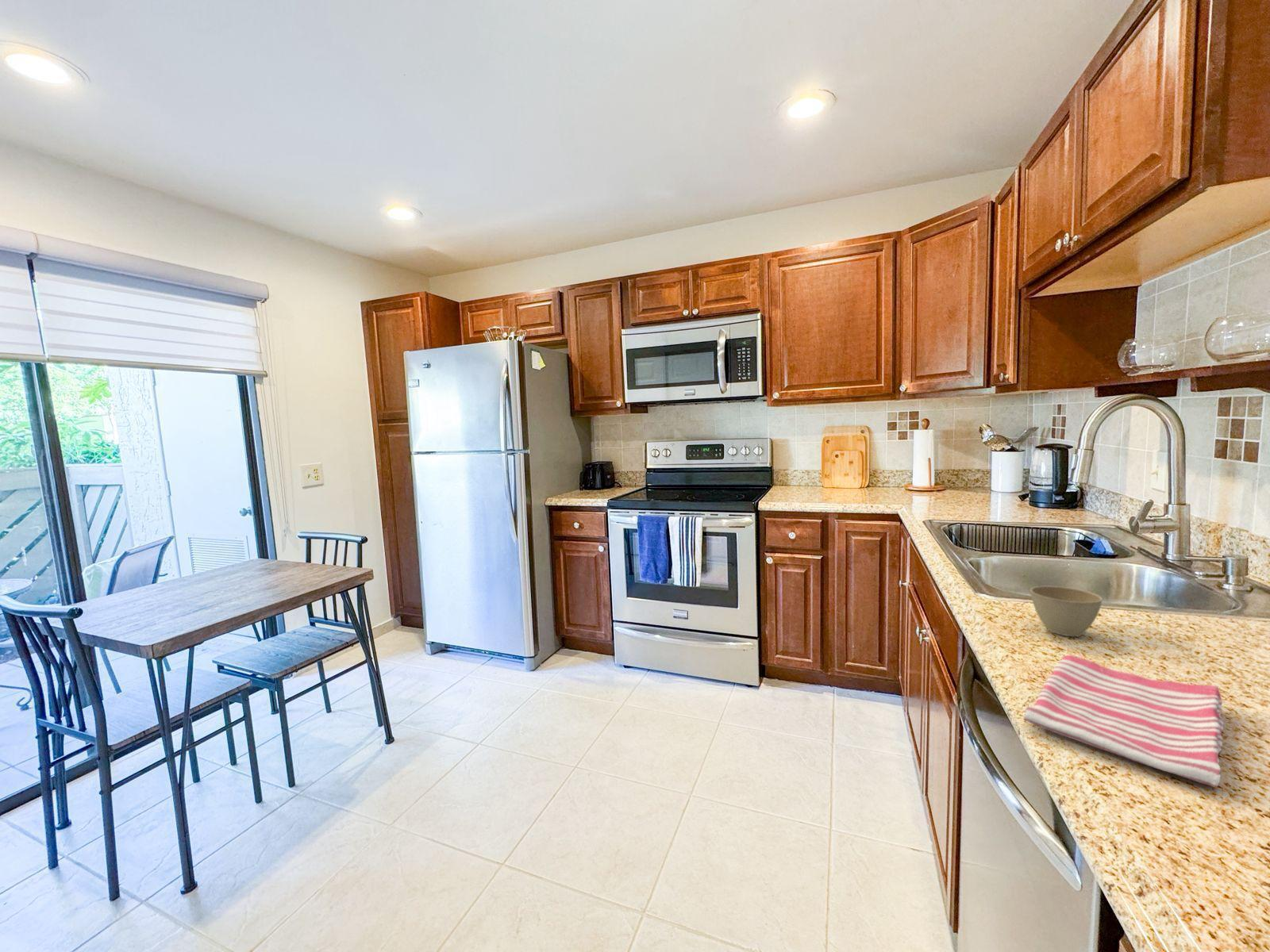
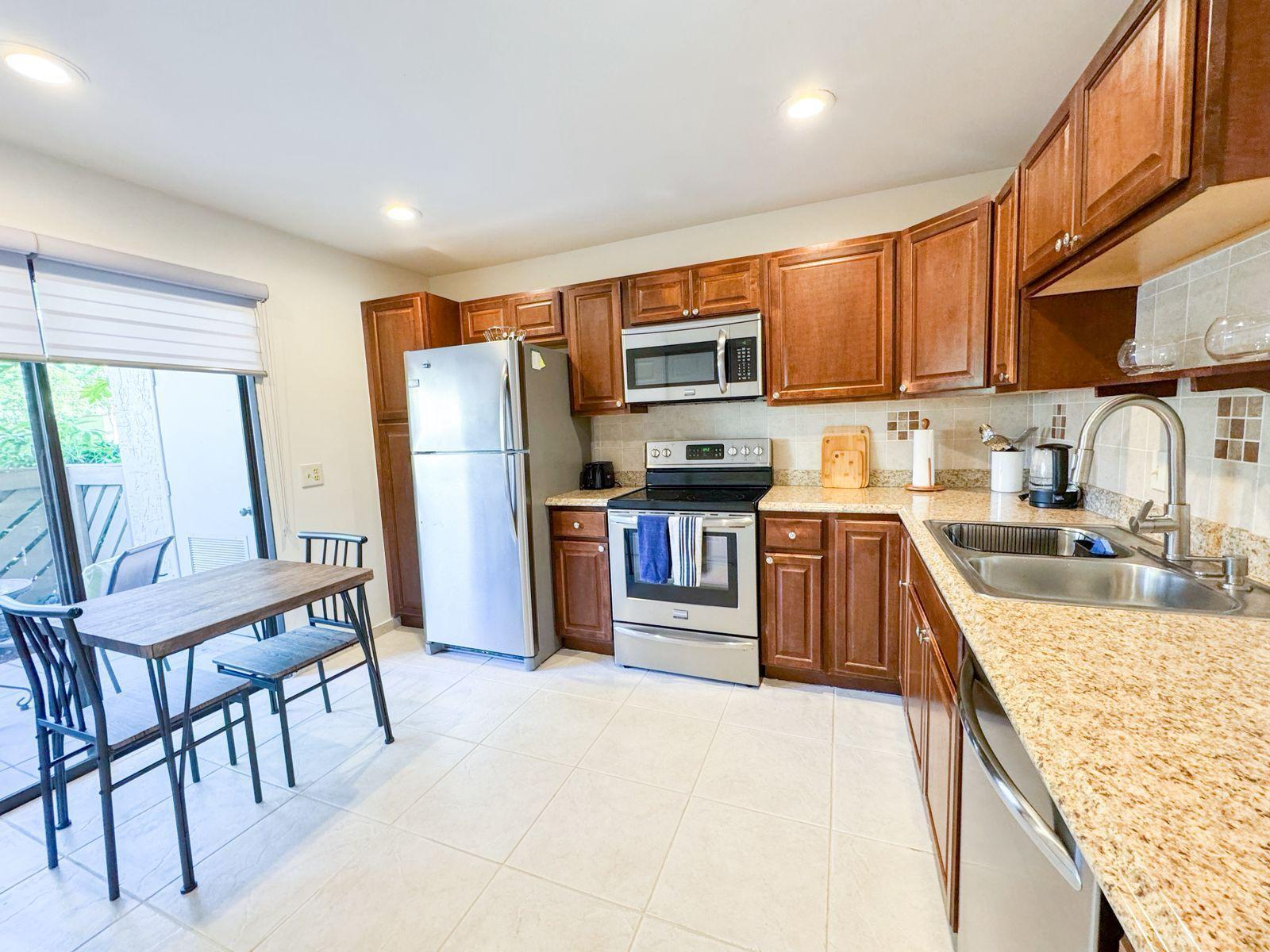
- flower pot (1064, 612)
- dish towel (1124, 706)
